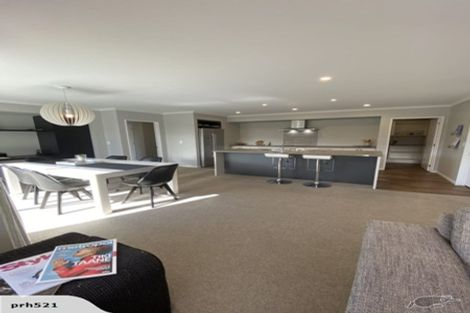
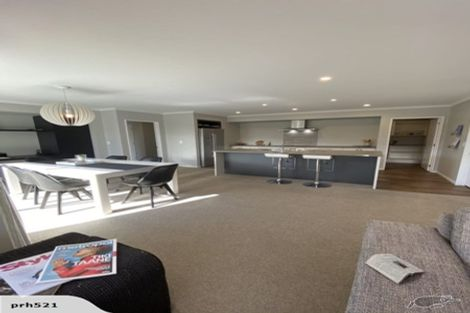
+ magazine (393, 264)
